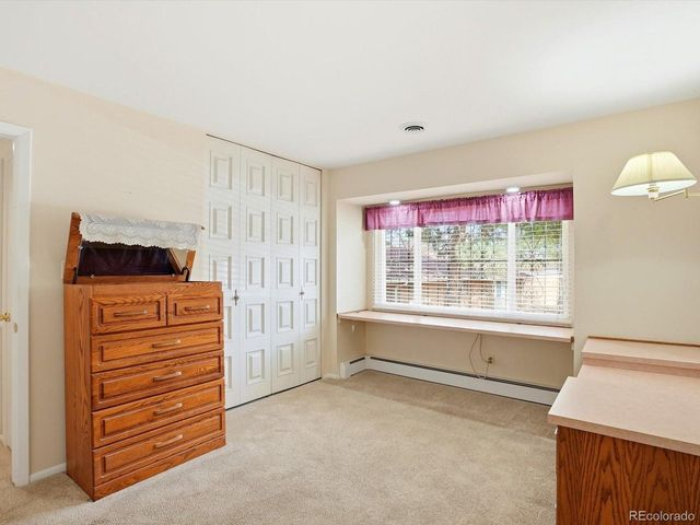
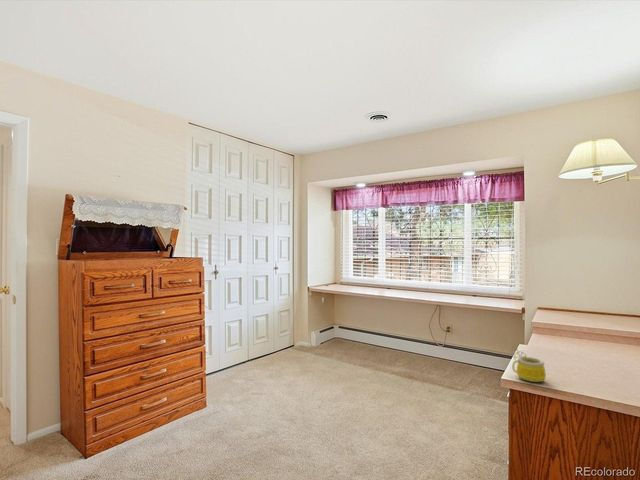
+ mug (528, 364)
